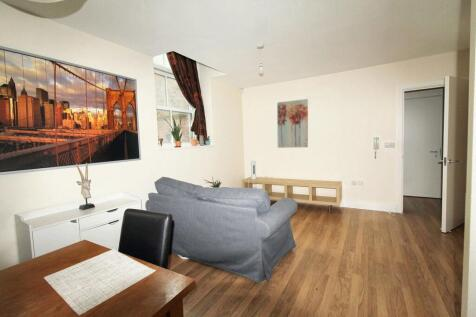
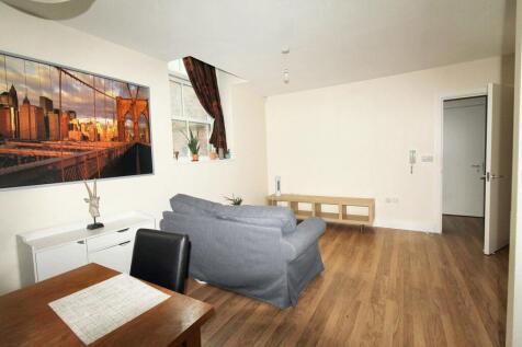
- wall art (292, 124)
